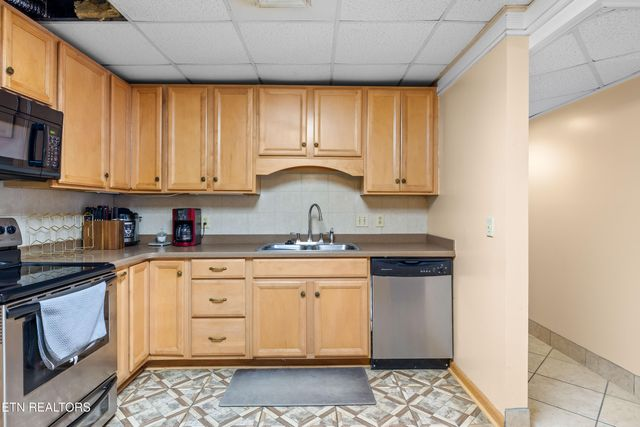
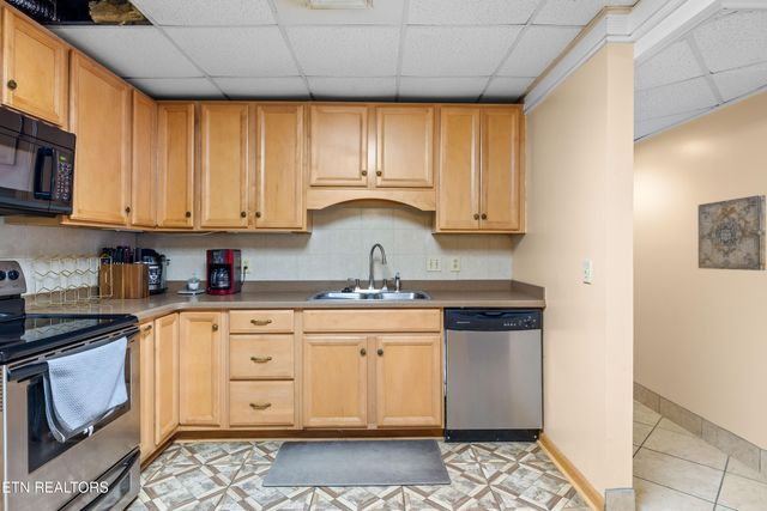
+ wall art (729, 235)
